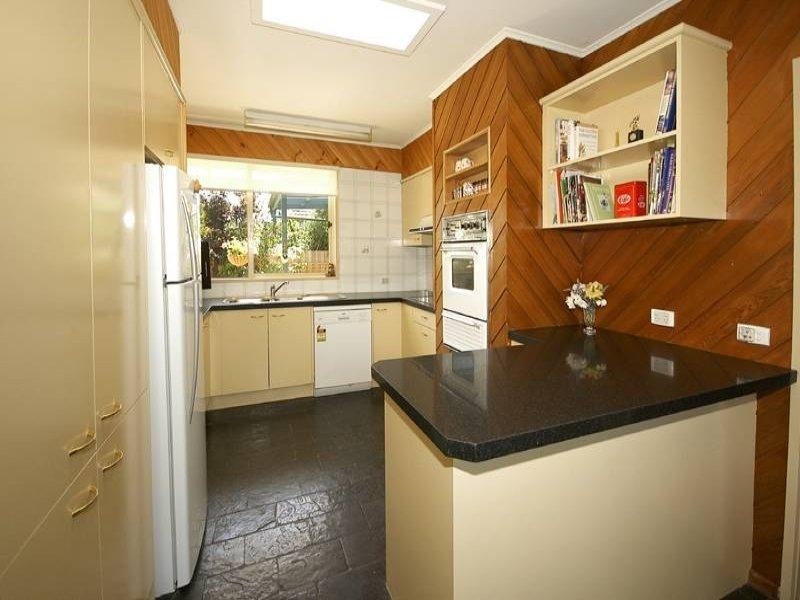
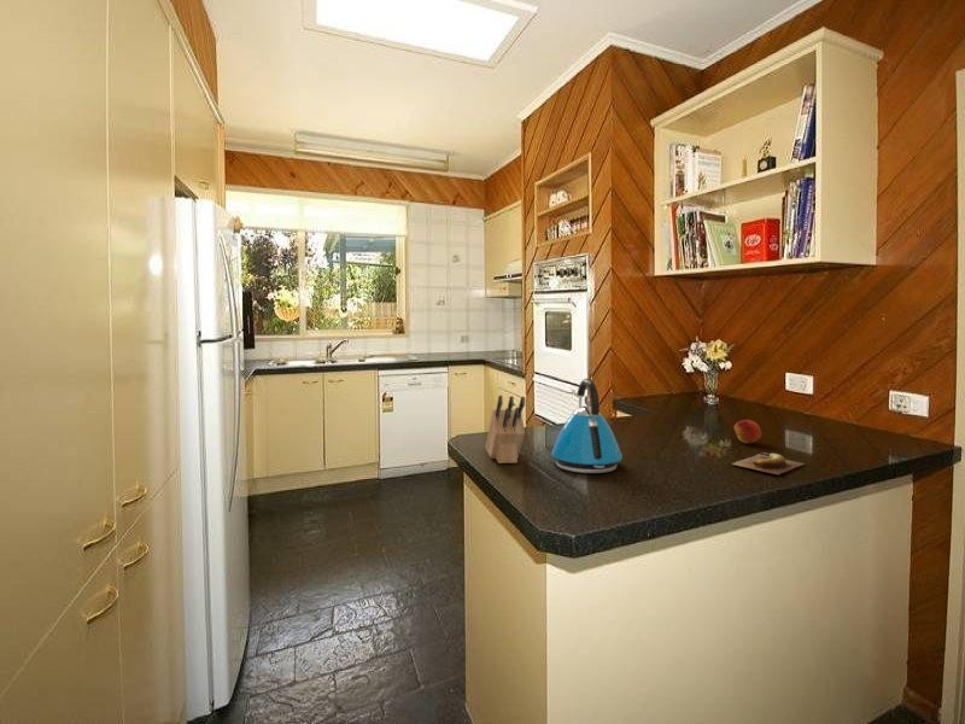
+ knife block (504, 425)
+ kettle (587, 421)
+ banana (767, 460)
+ fruit (747, 431)
